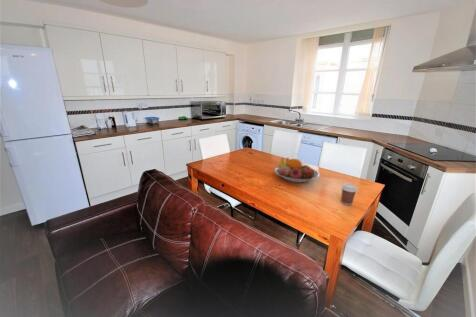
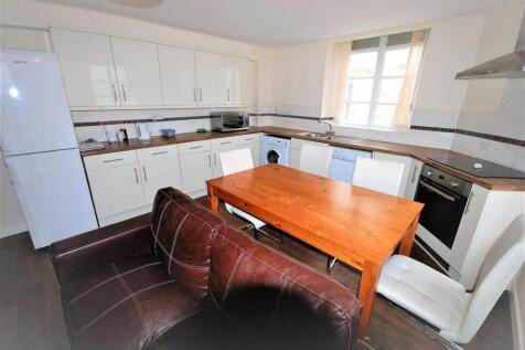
- fruit bowl (296, 169)
- coffee cup (348, 194)
